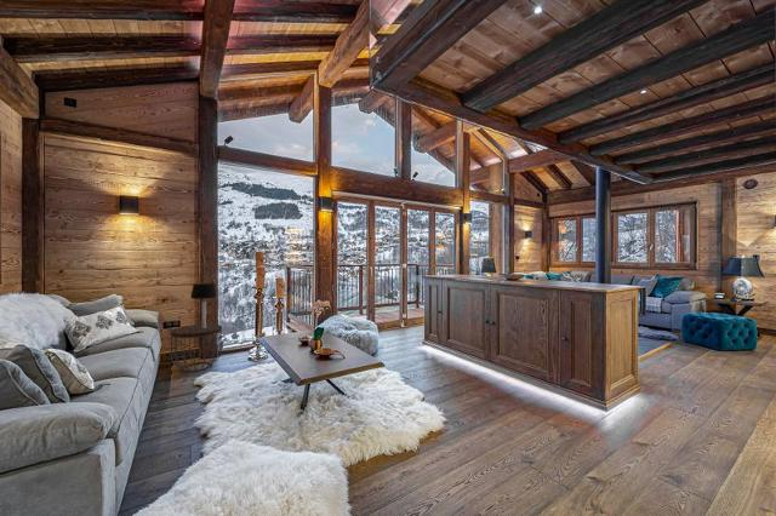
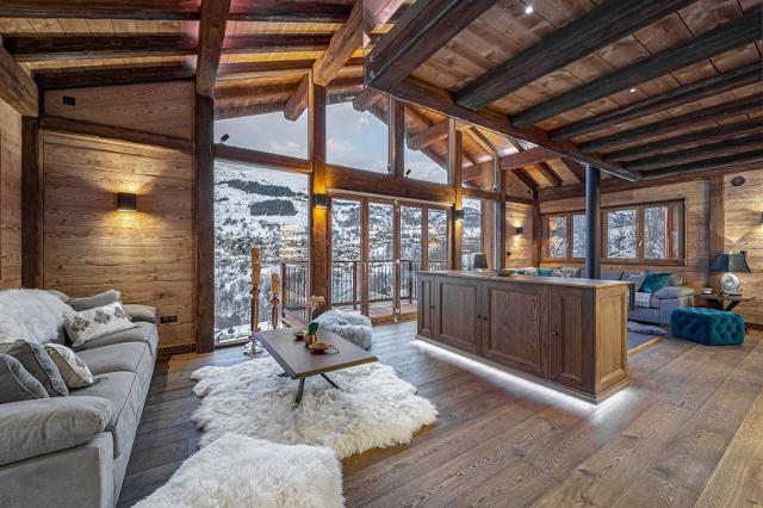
- table lamp (204, 305)
- side table (194, 348)
